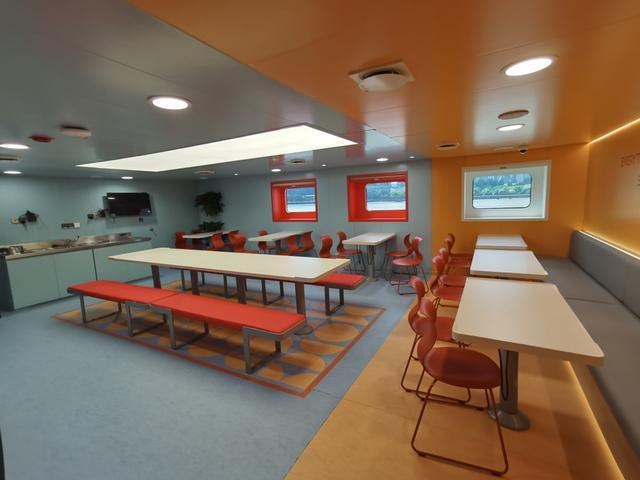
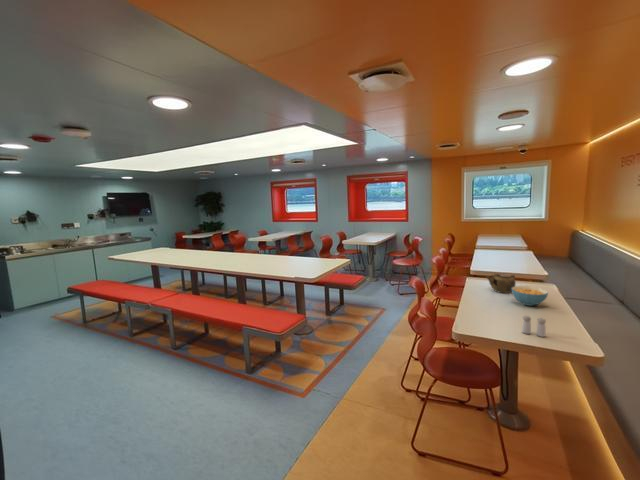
+ teapot (499, 282)
+ salt and pepper shaker (530, 325)
+ cereal bowl (528, 297)
